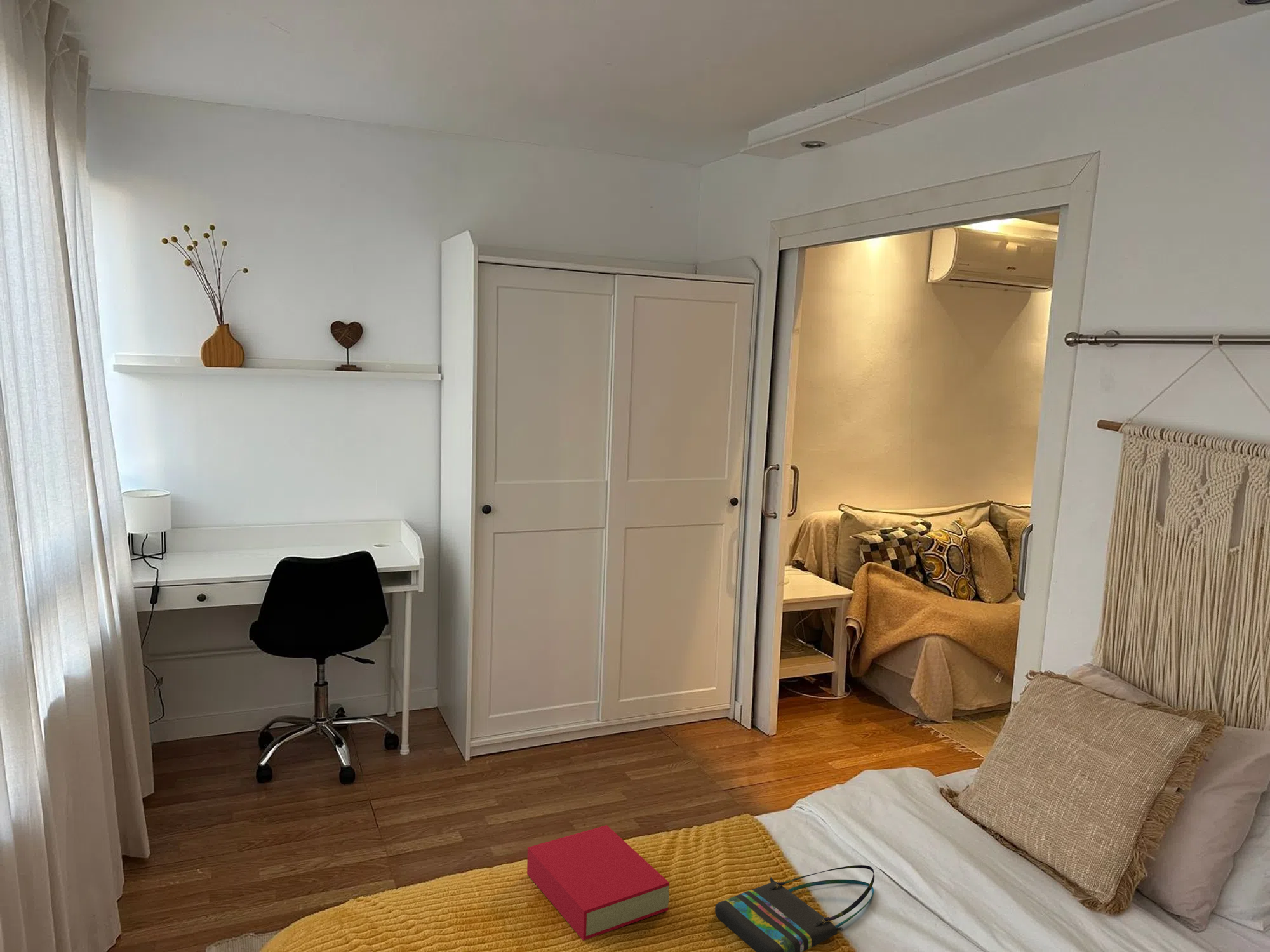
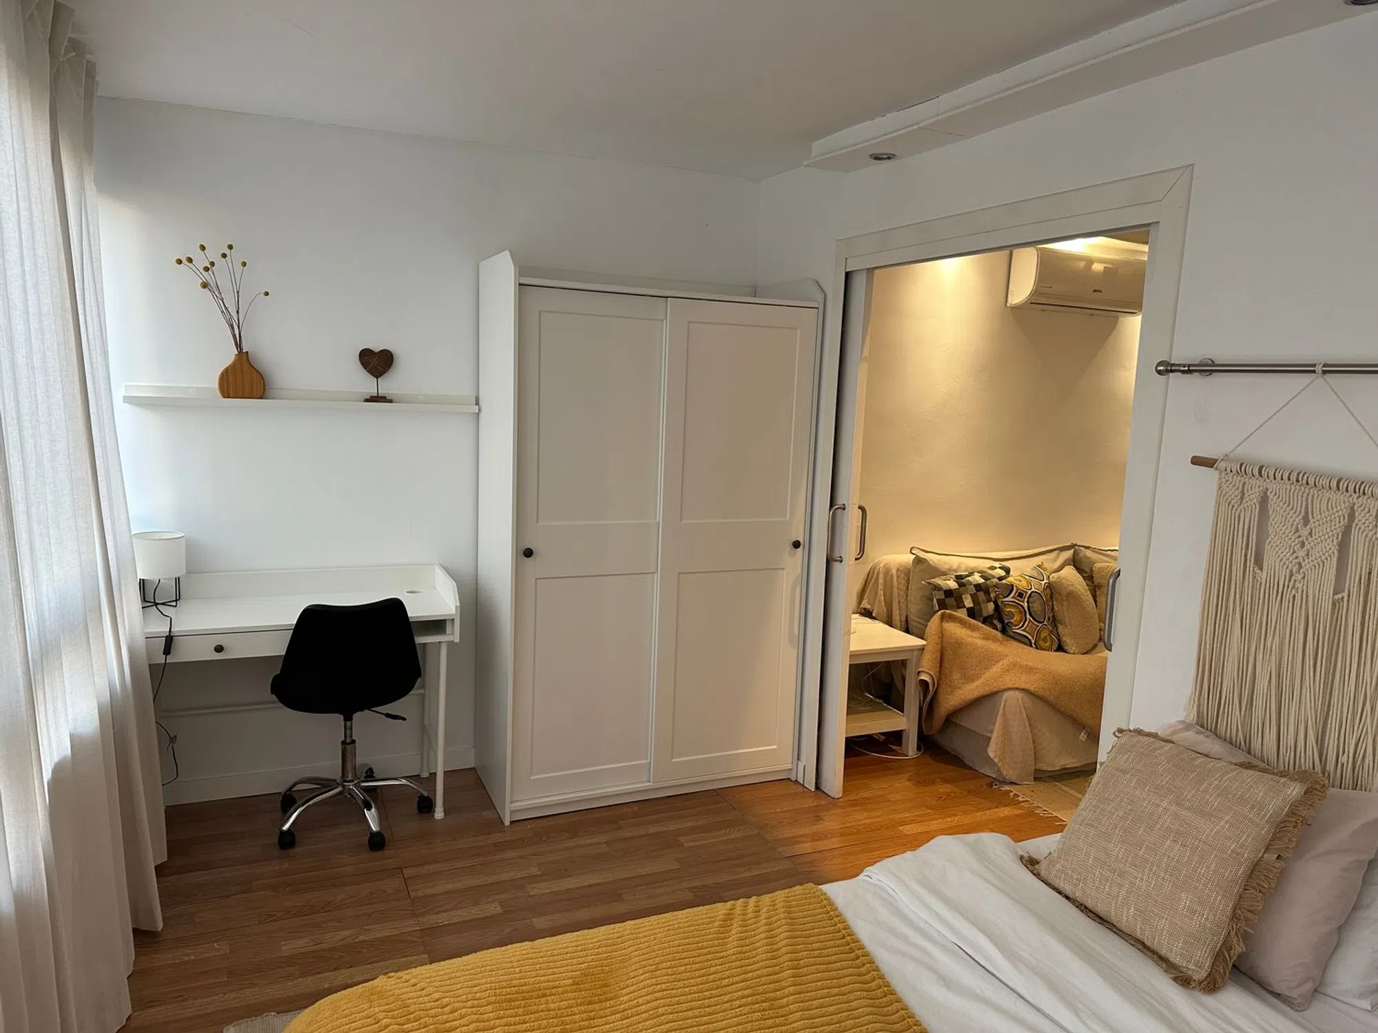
- tote bag (807, 904)
- book (596, 878)
